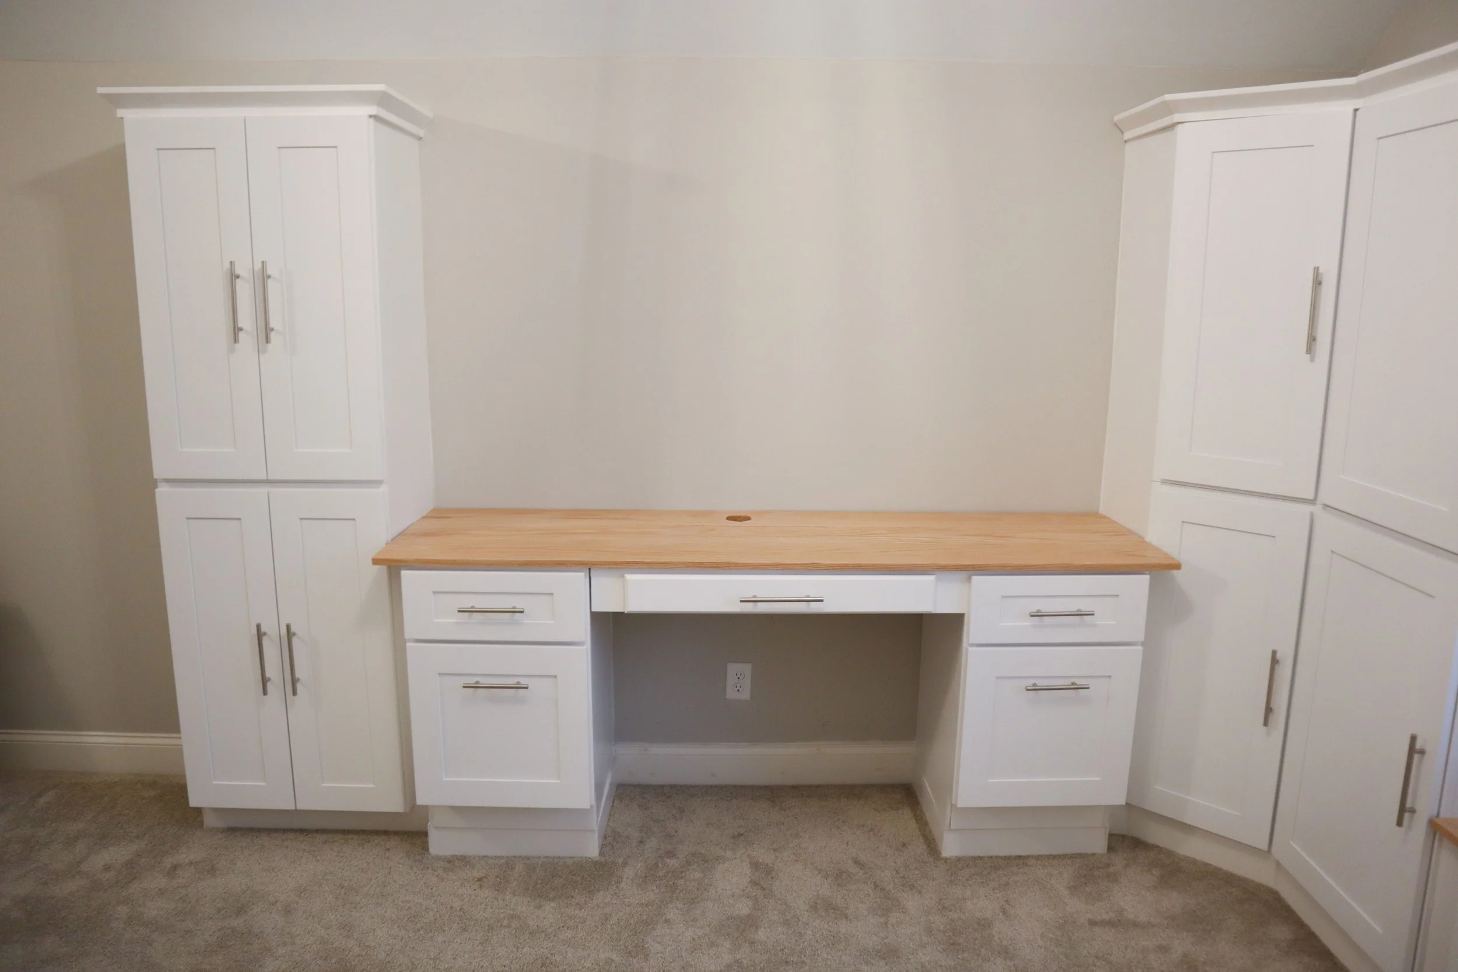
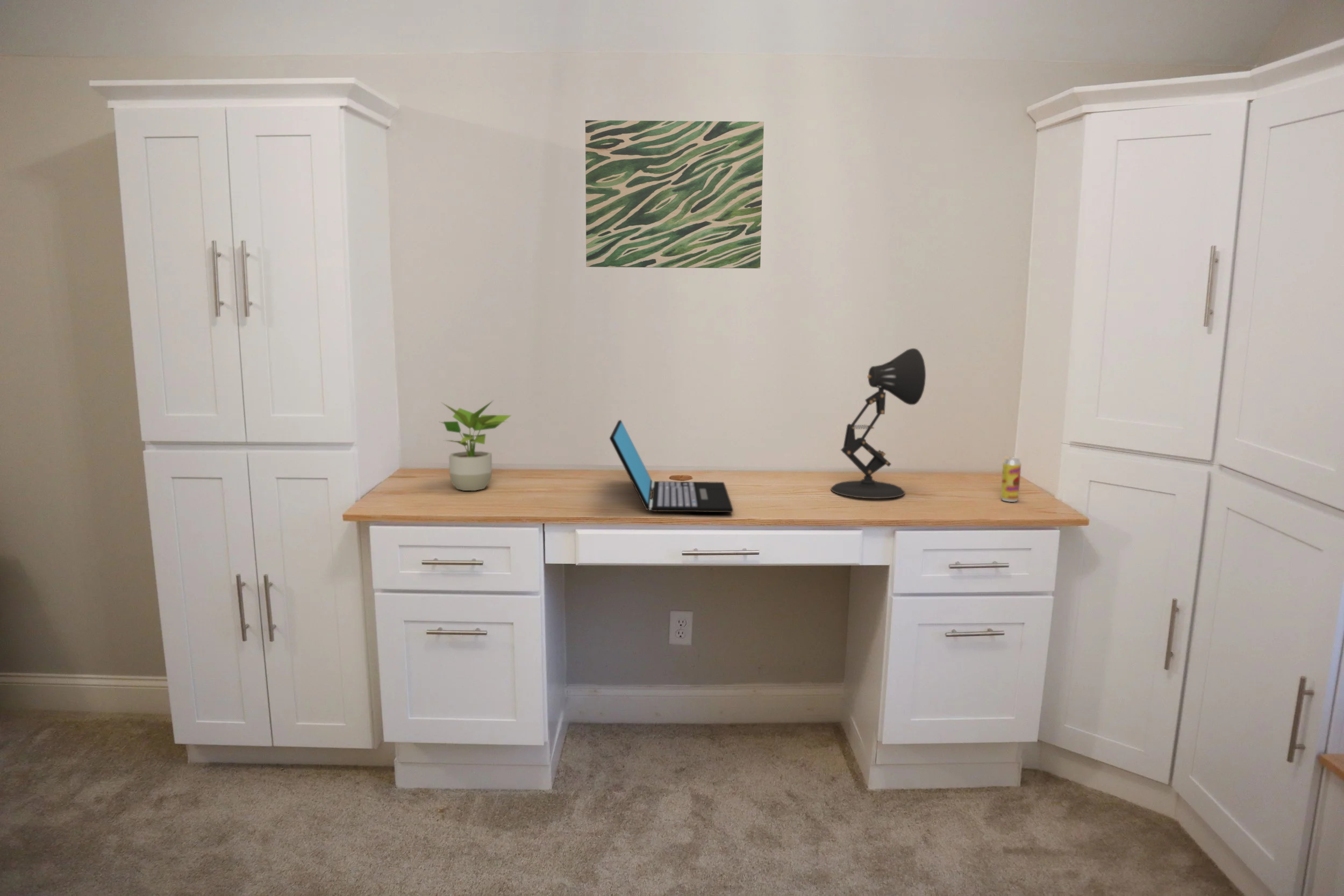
+ beverage can (1011, 478)
+ laptop (671, 482)
+ potted plant (478, 442)
+ desk lamp (874, 420)
+ wall art (674, 195)
